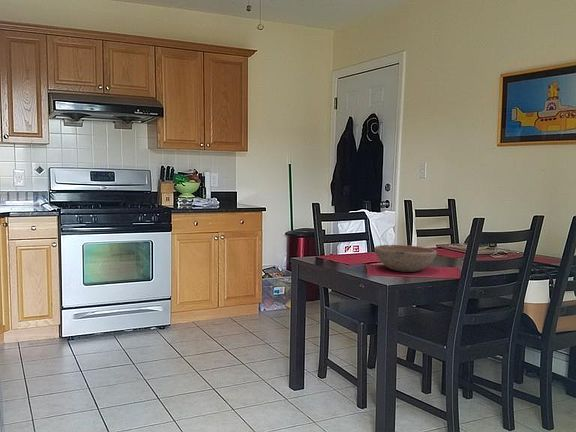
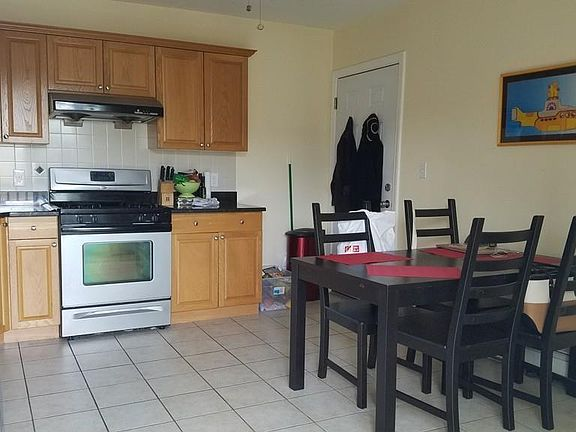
- bowl (404, 258)
